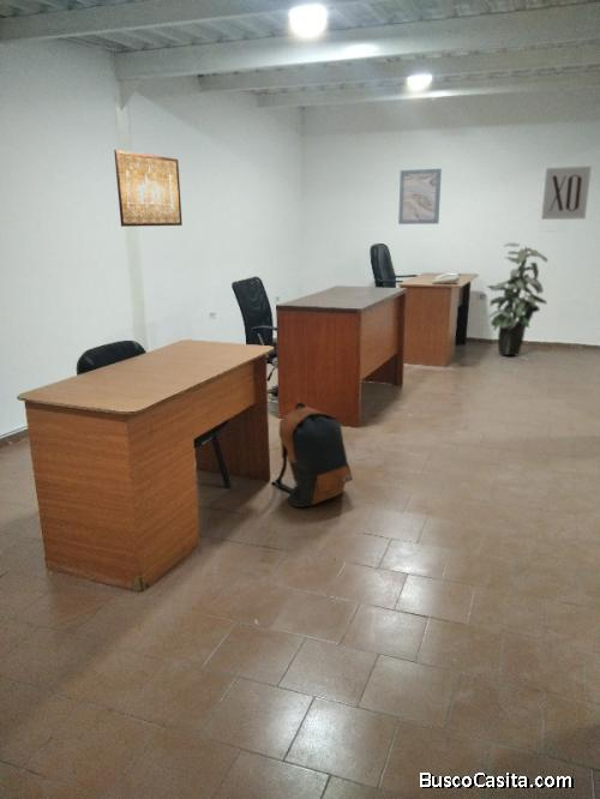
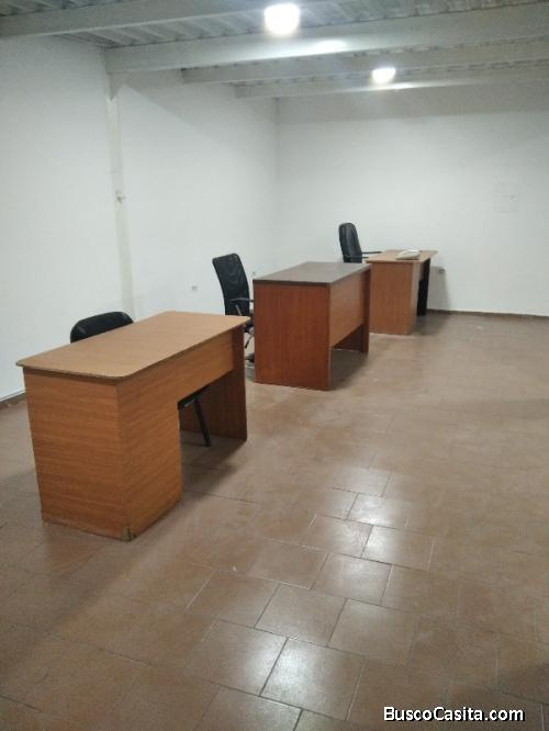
- wall art (565, 193)
- wall art (419, 197)
- wall art (150, 191)
- backpack (308, 450)
- indoor plant (514, 300)
